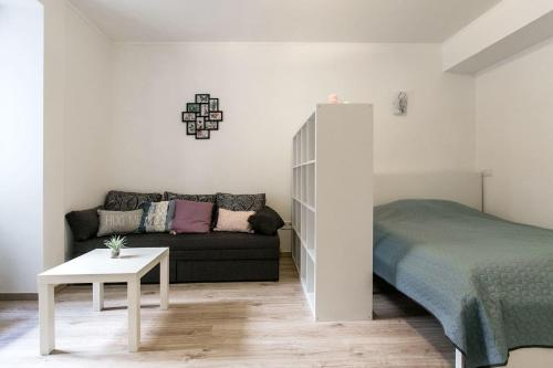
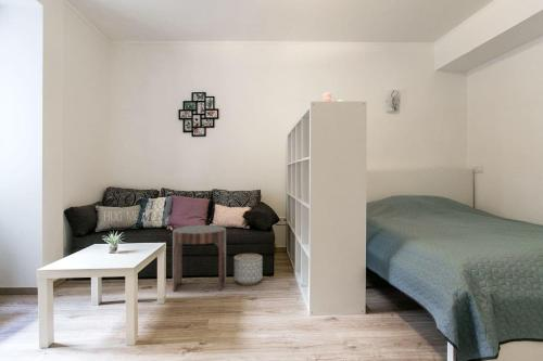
+ side table (199, 243)
+ planter (248, 269)
